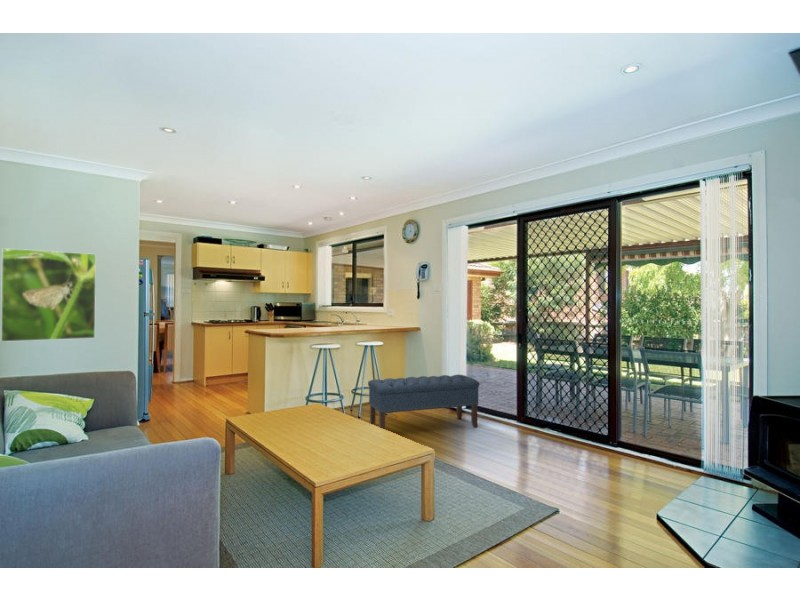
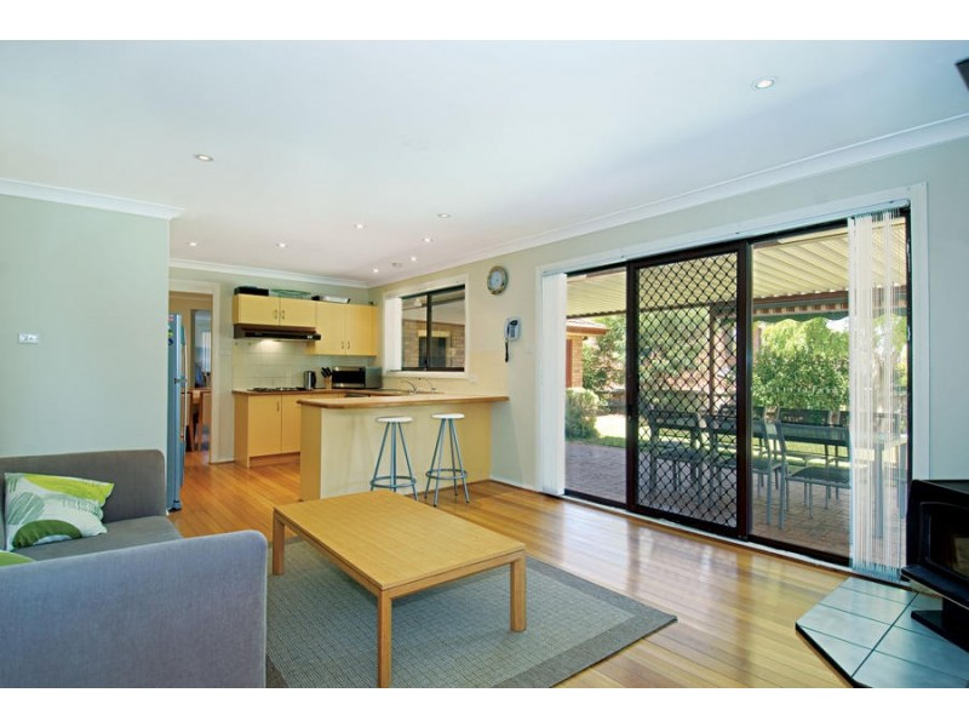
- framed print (51, 295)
- bench (423, 402)
